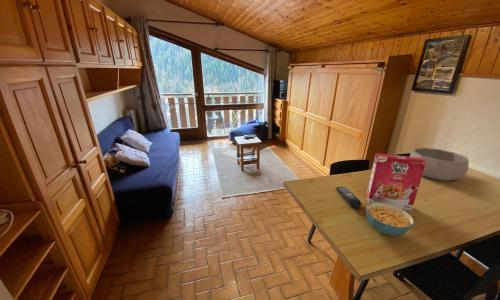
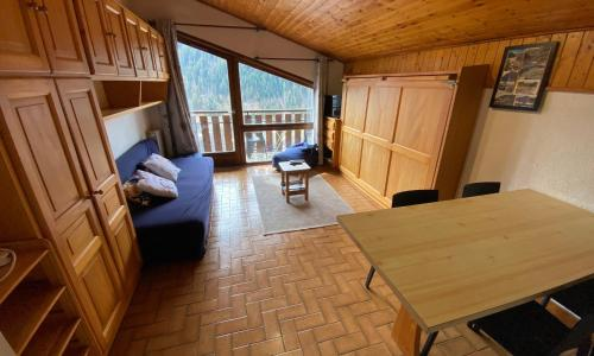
- decorative bowl (435, 164)
- remote control (347, 195)
- cereal bowl (386, 222)
- cereal box (393, 181)
